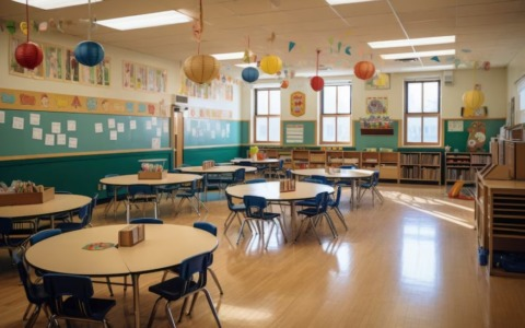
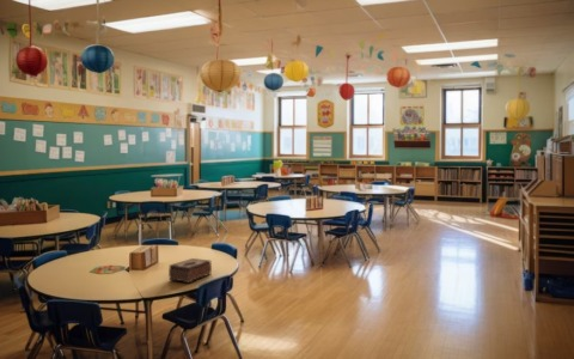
+ tissue box (190, 269)
